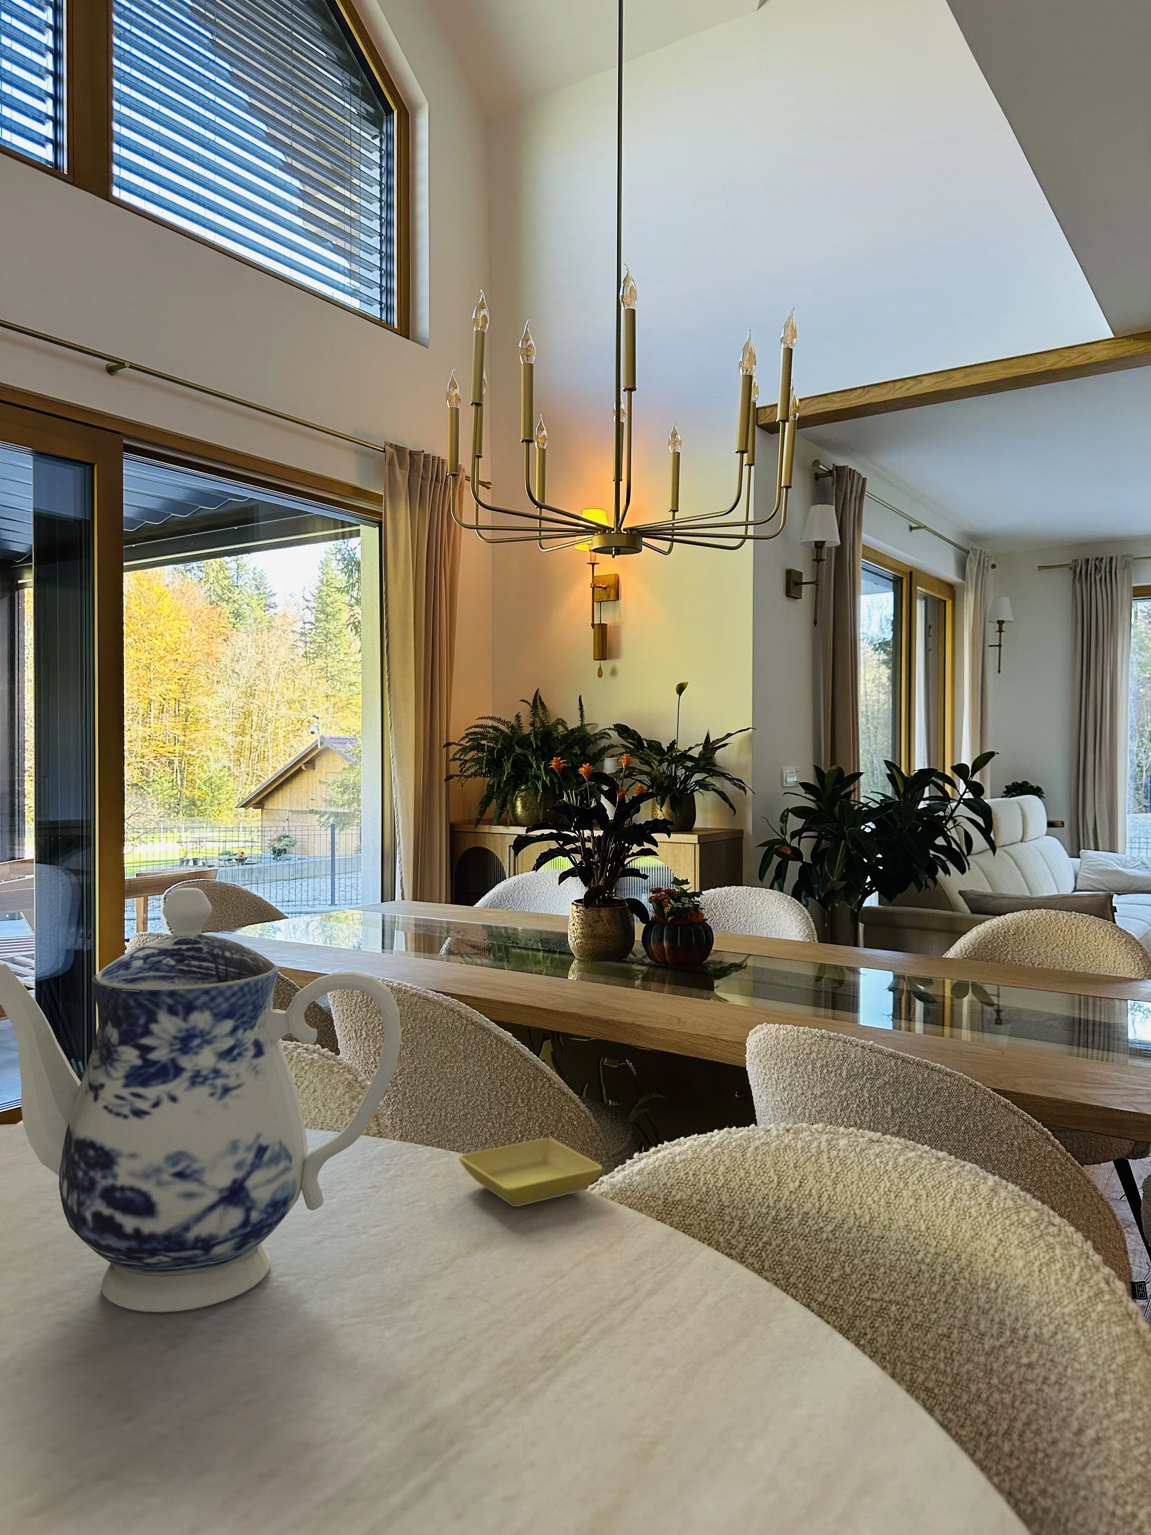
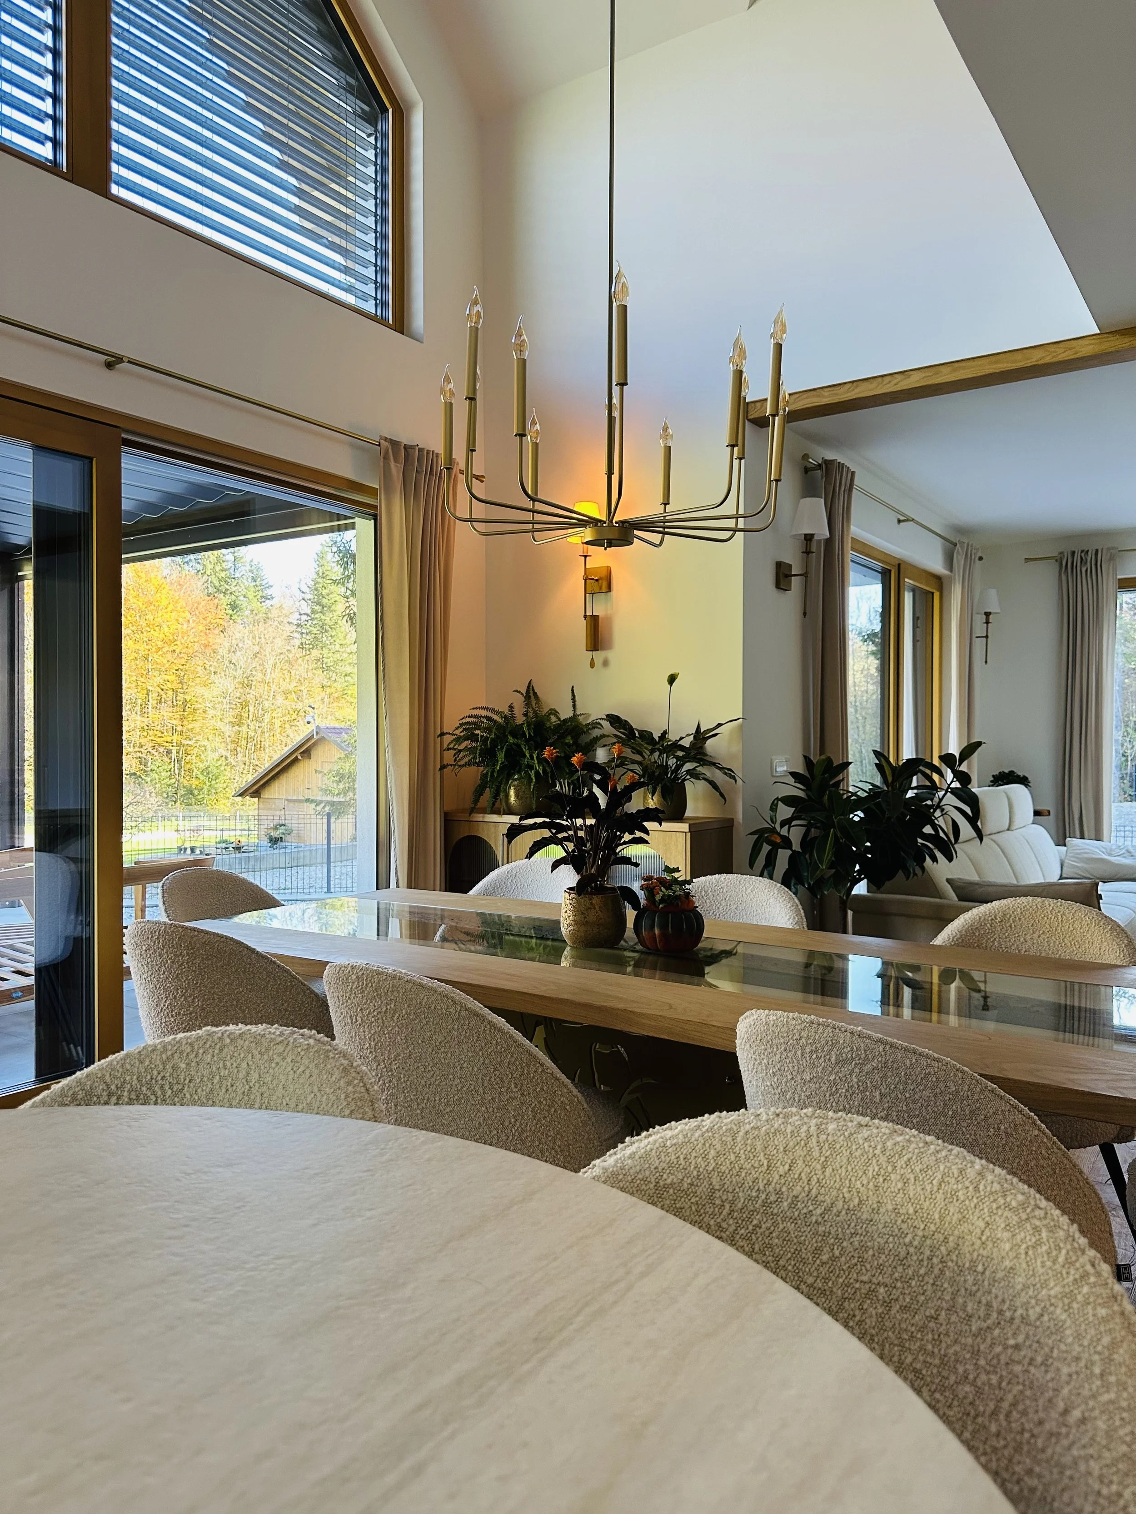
- teapot (187, 1081)
- saucer (530, 1175)
